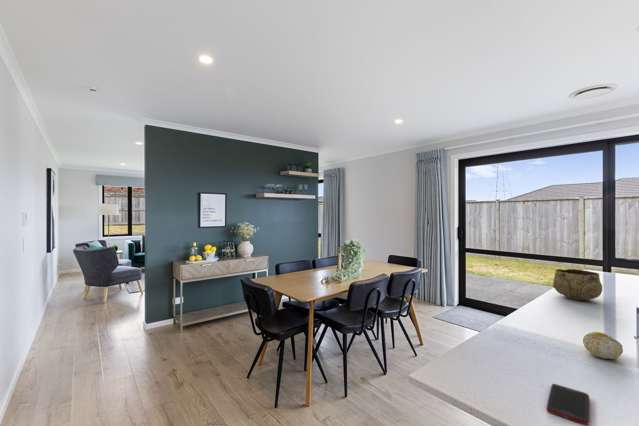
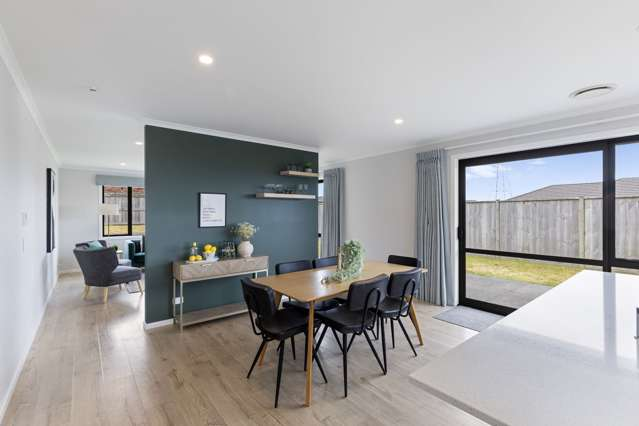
- cell phone (568, 402)
- decorative bowl (577, 284)
- fruit (602, 345)
